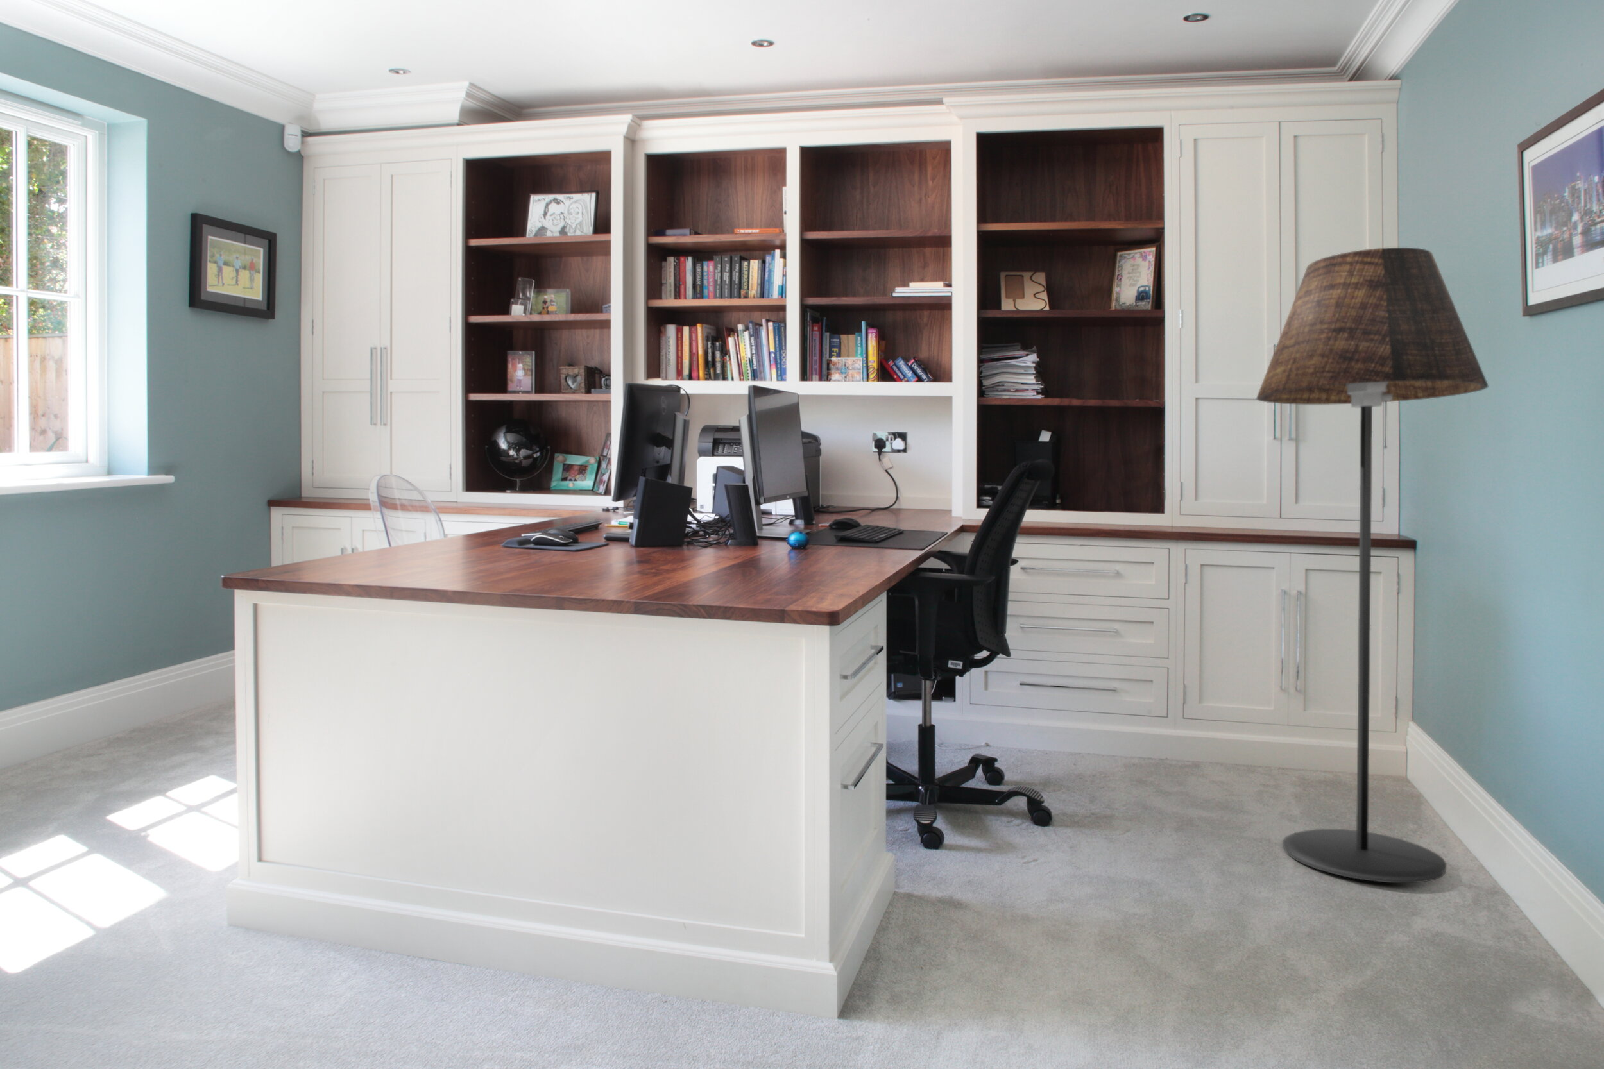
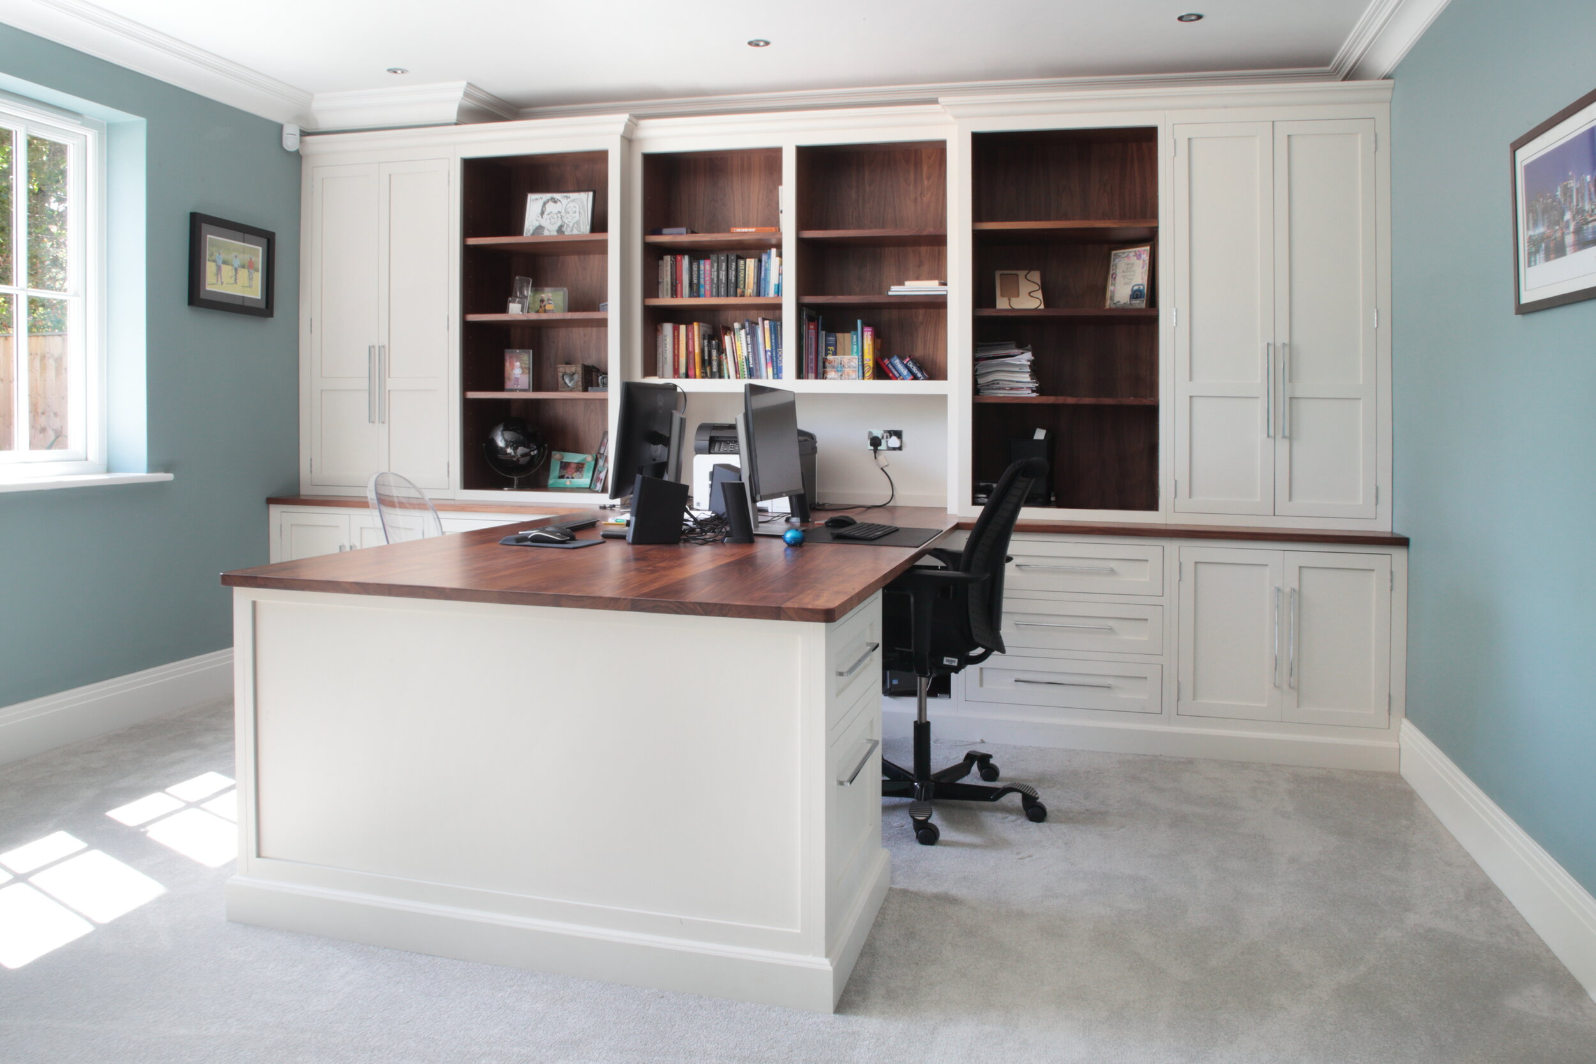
- floor lamp (1364, 561)
